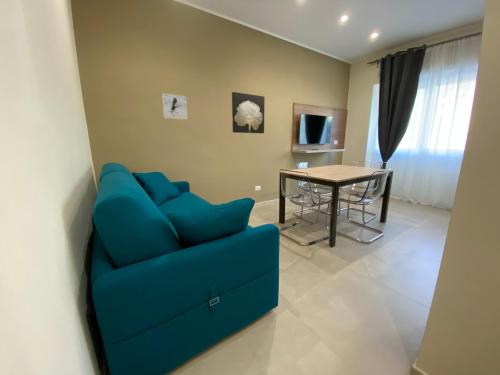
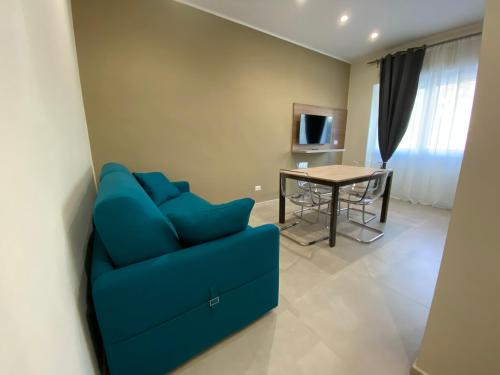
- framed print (175, 106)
- wall art (248, 114)
